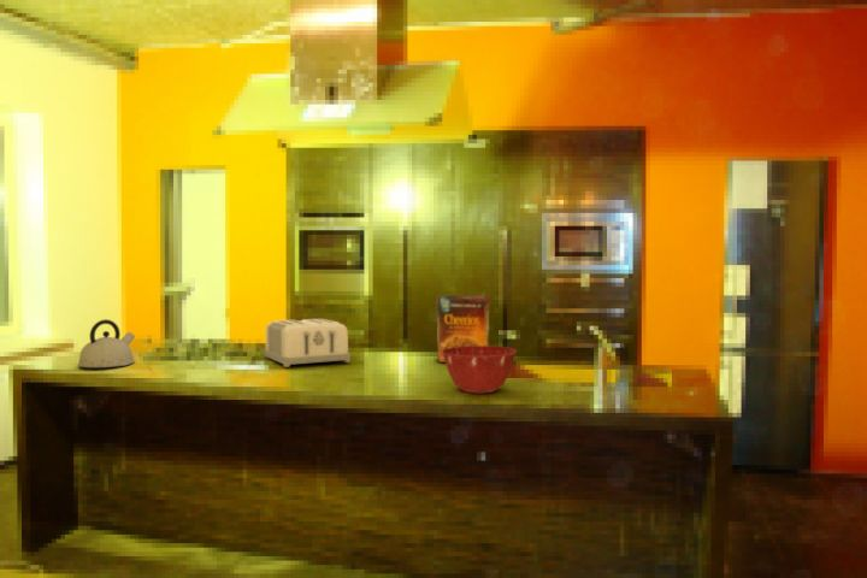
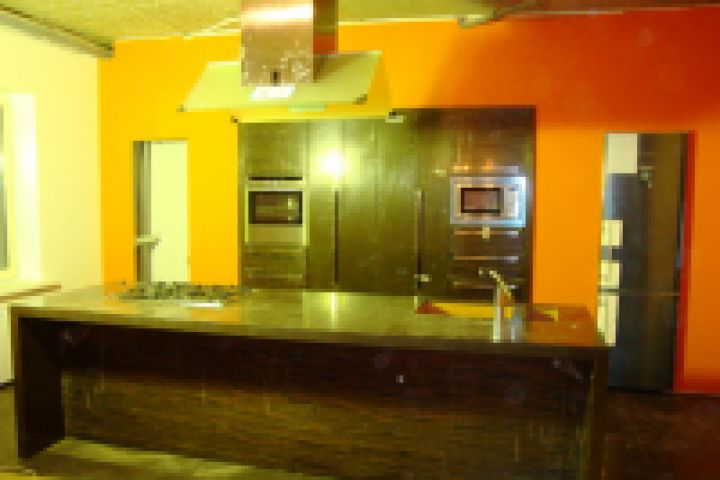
- mixing bowl (478, 370)
- toaster (307, 341)
- kettle (108, 341)
- cereal box (462, 328)
